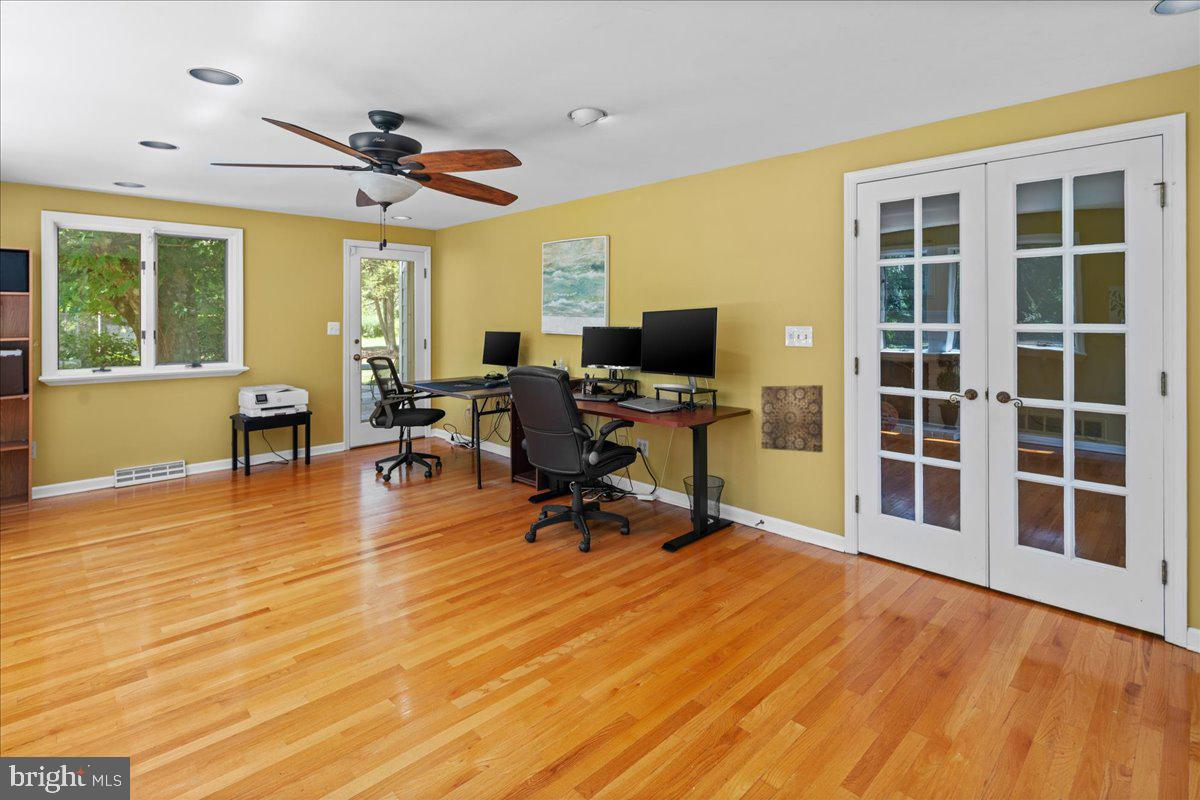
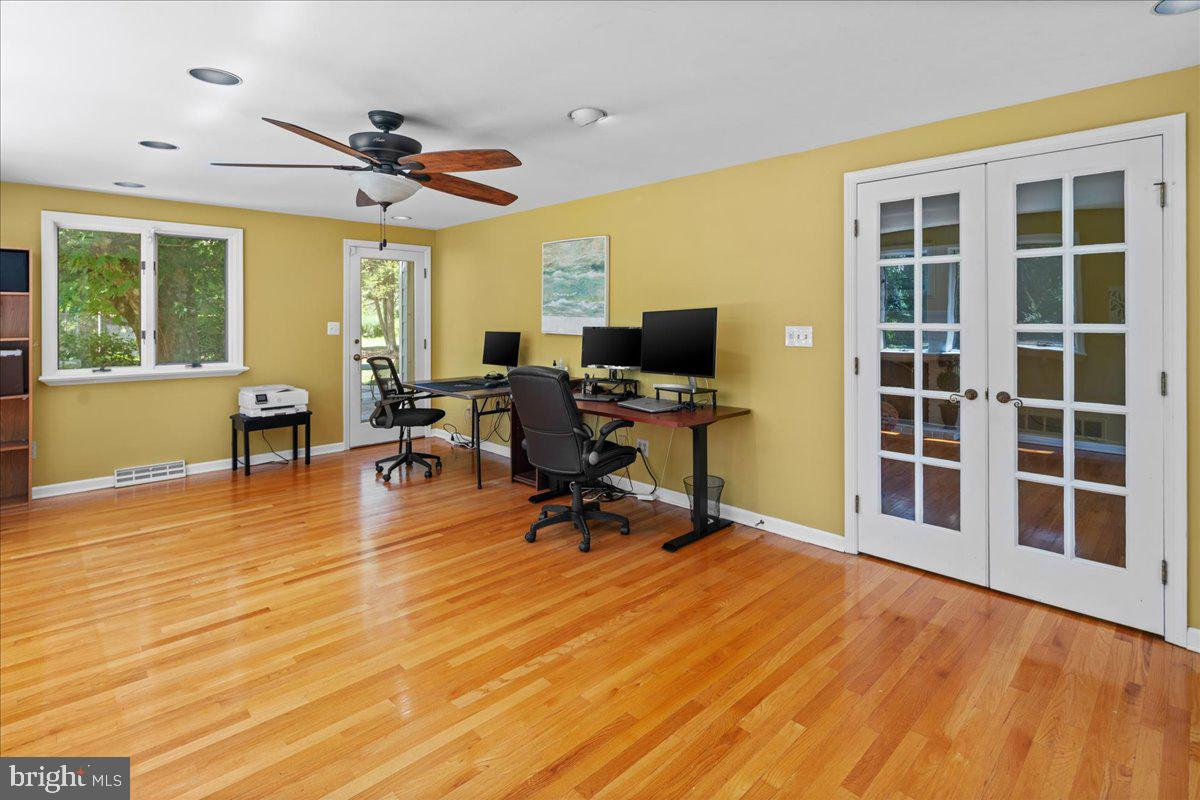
- wall art (791, 418)
